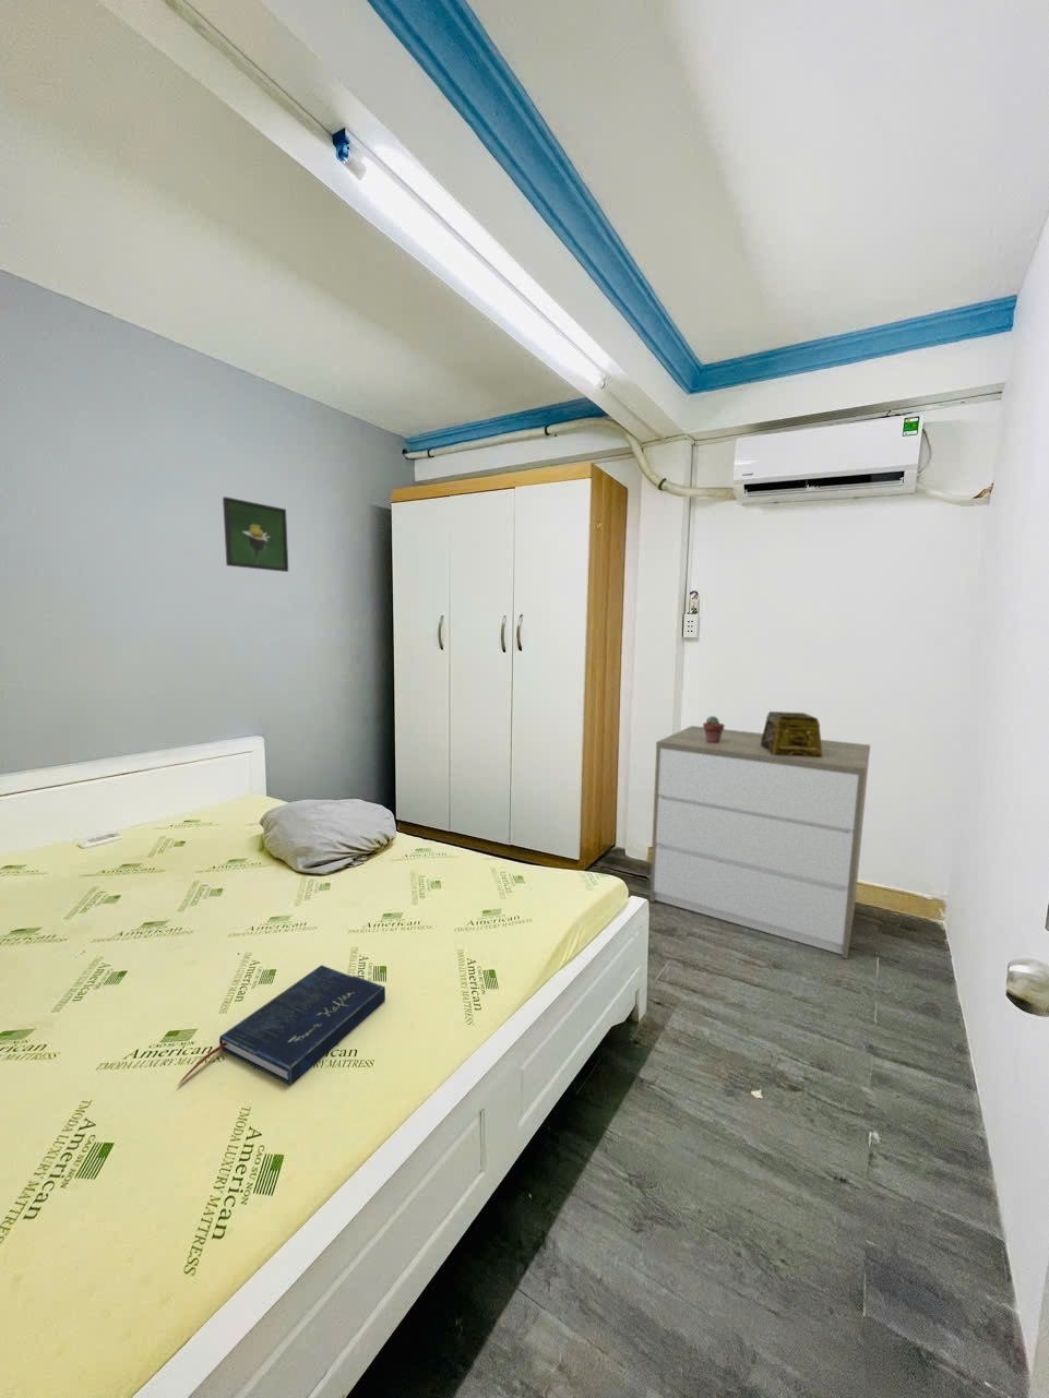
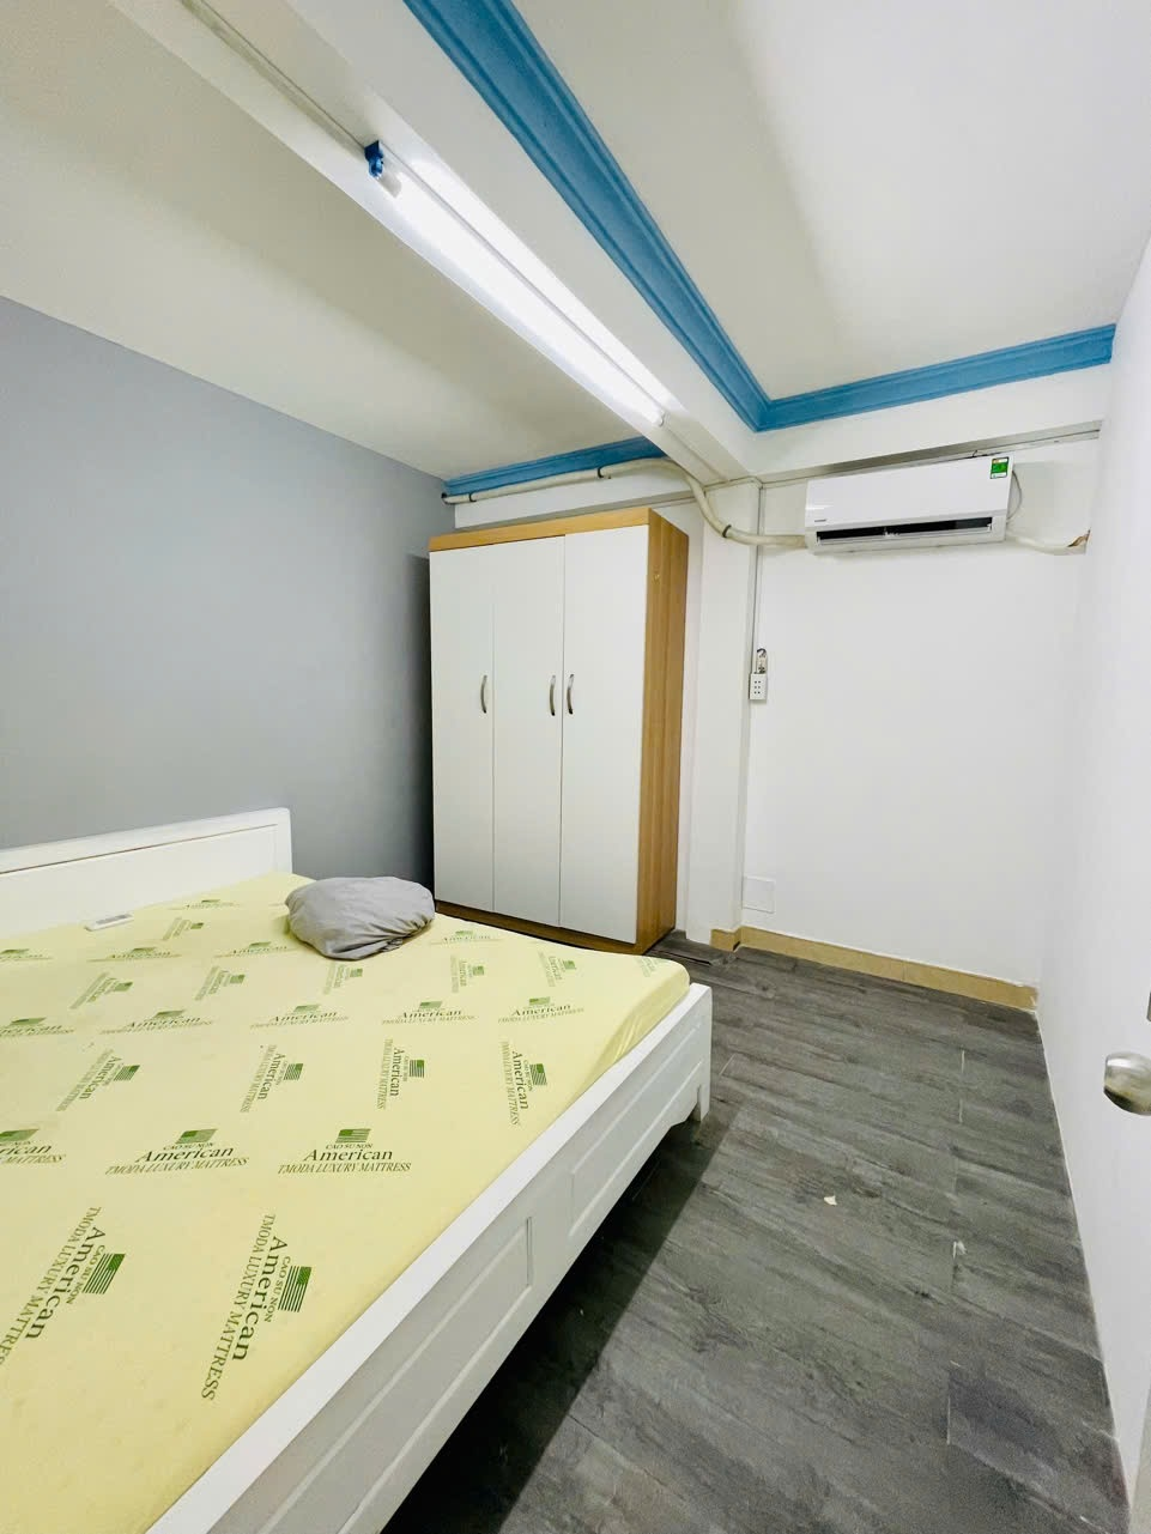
- decorative box (791, 733)
- book (289, 1030)
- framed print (257, 535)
- potted succulent (713, 728)
- dresser (758, 824)
